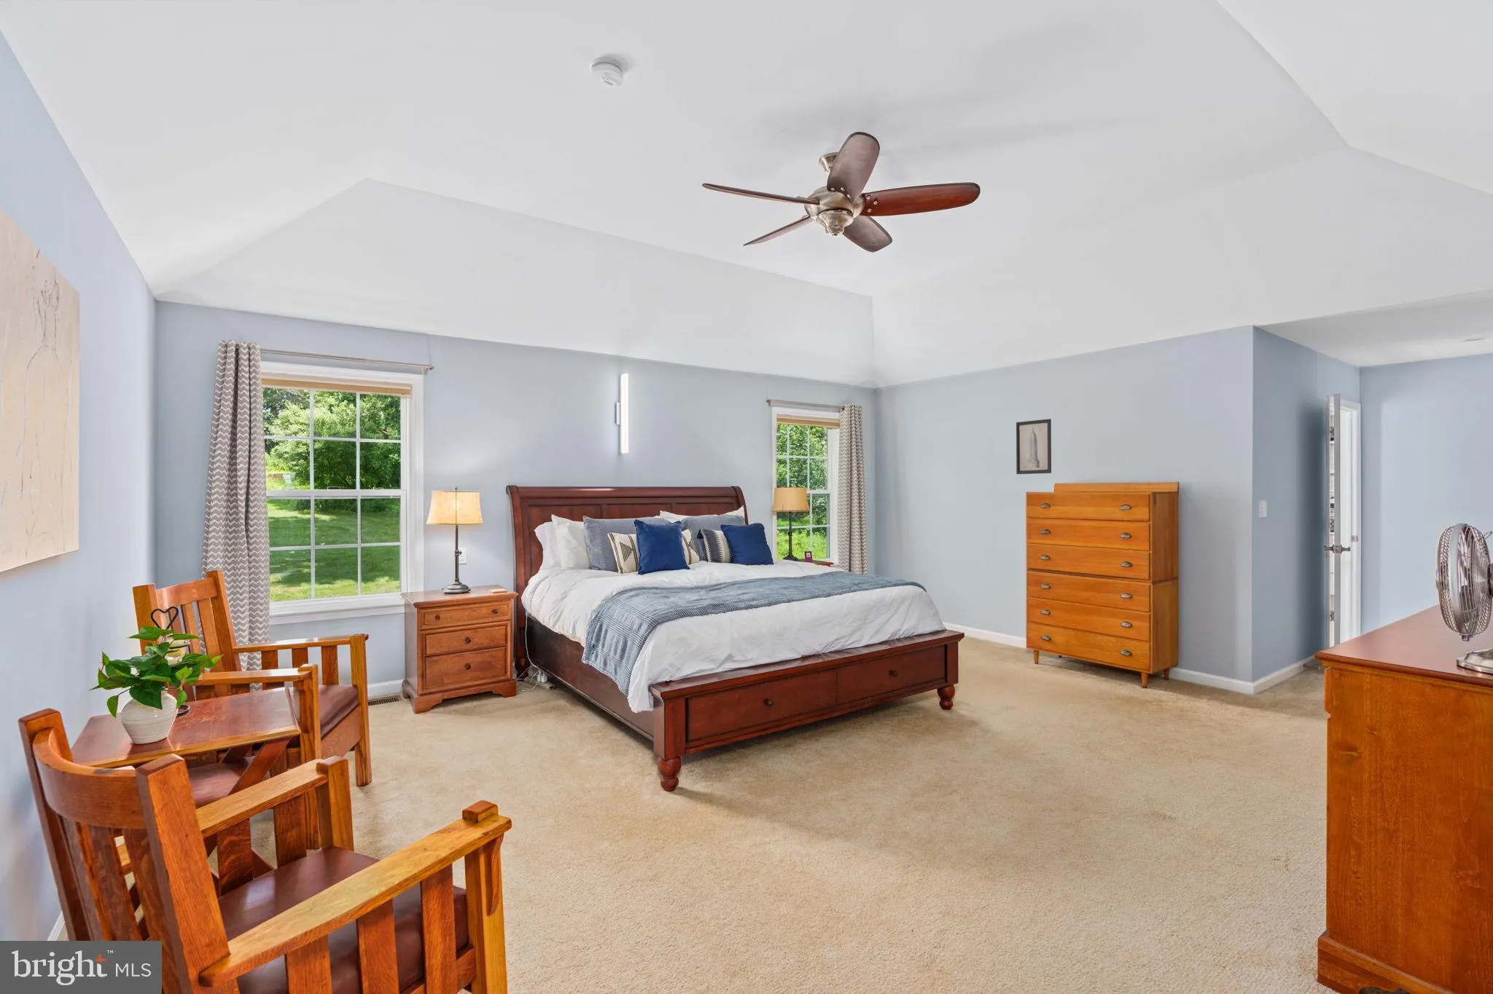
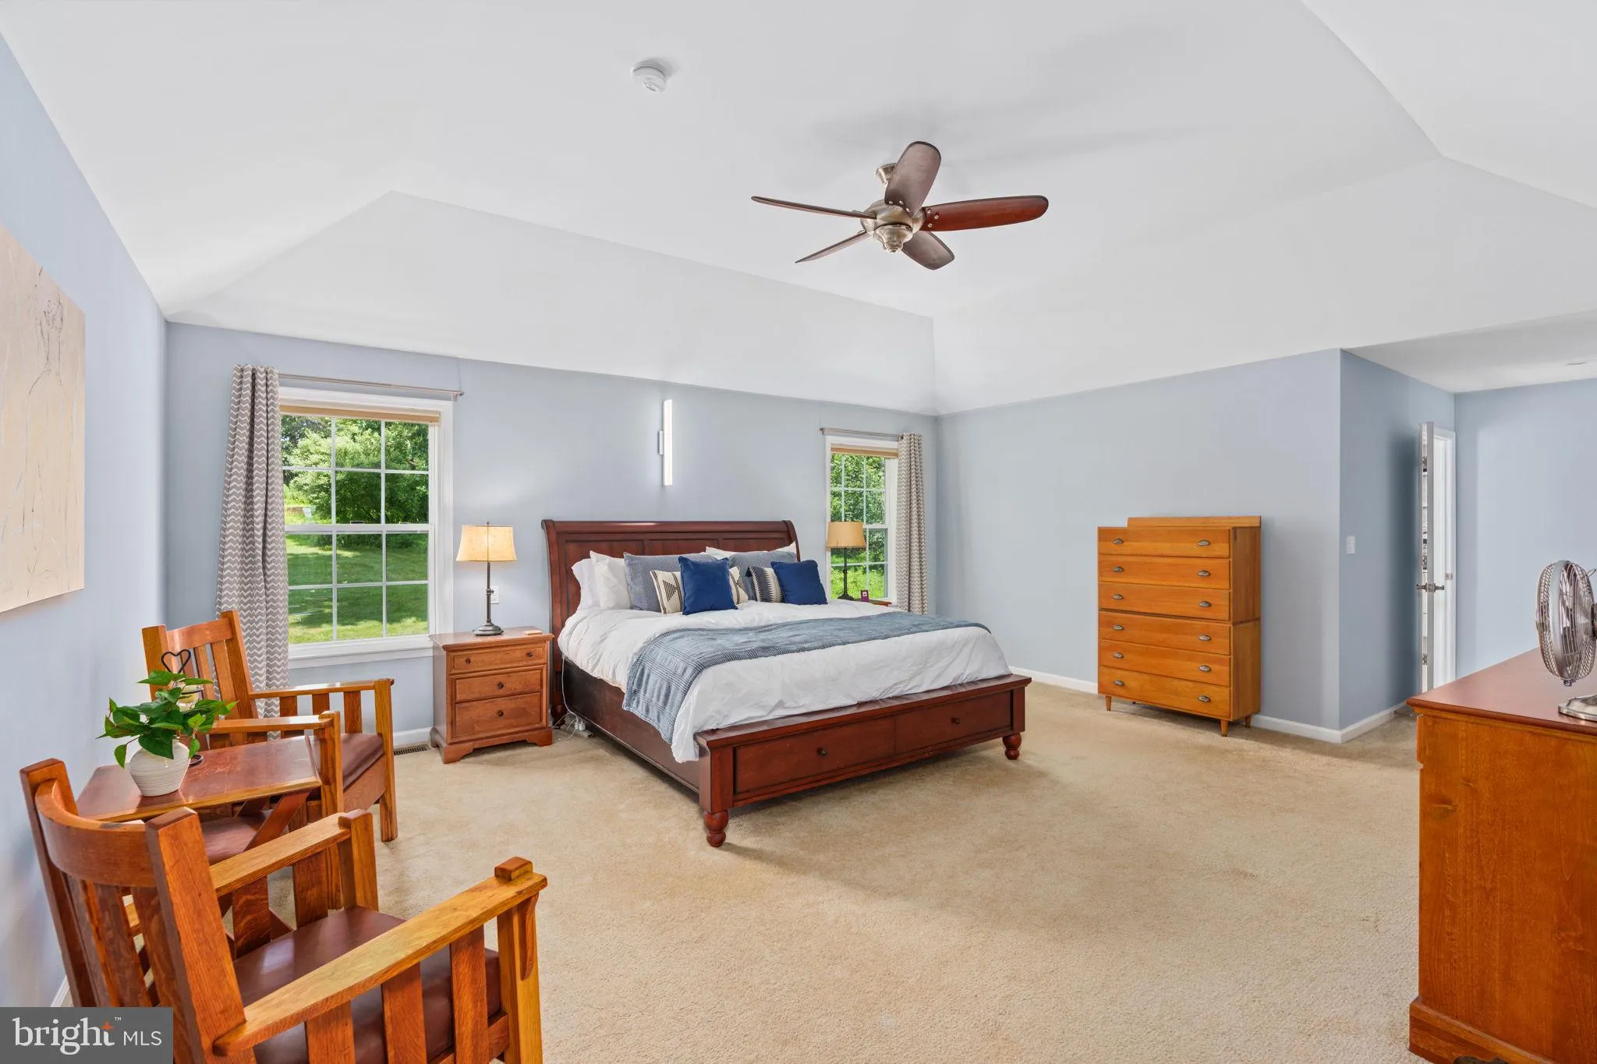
- wall art (1033, 447)
